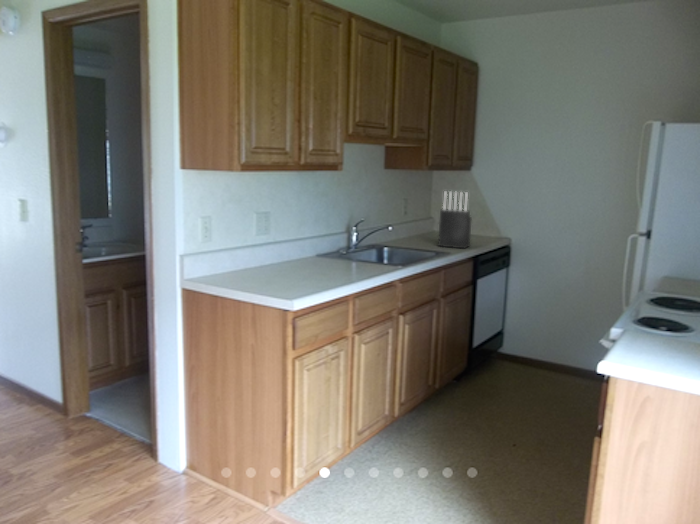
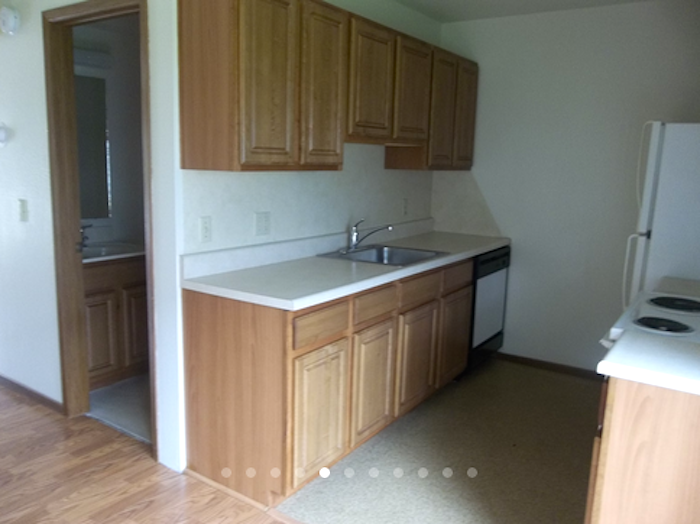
- knife block (456, 219)
